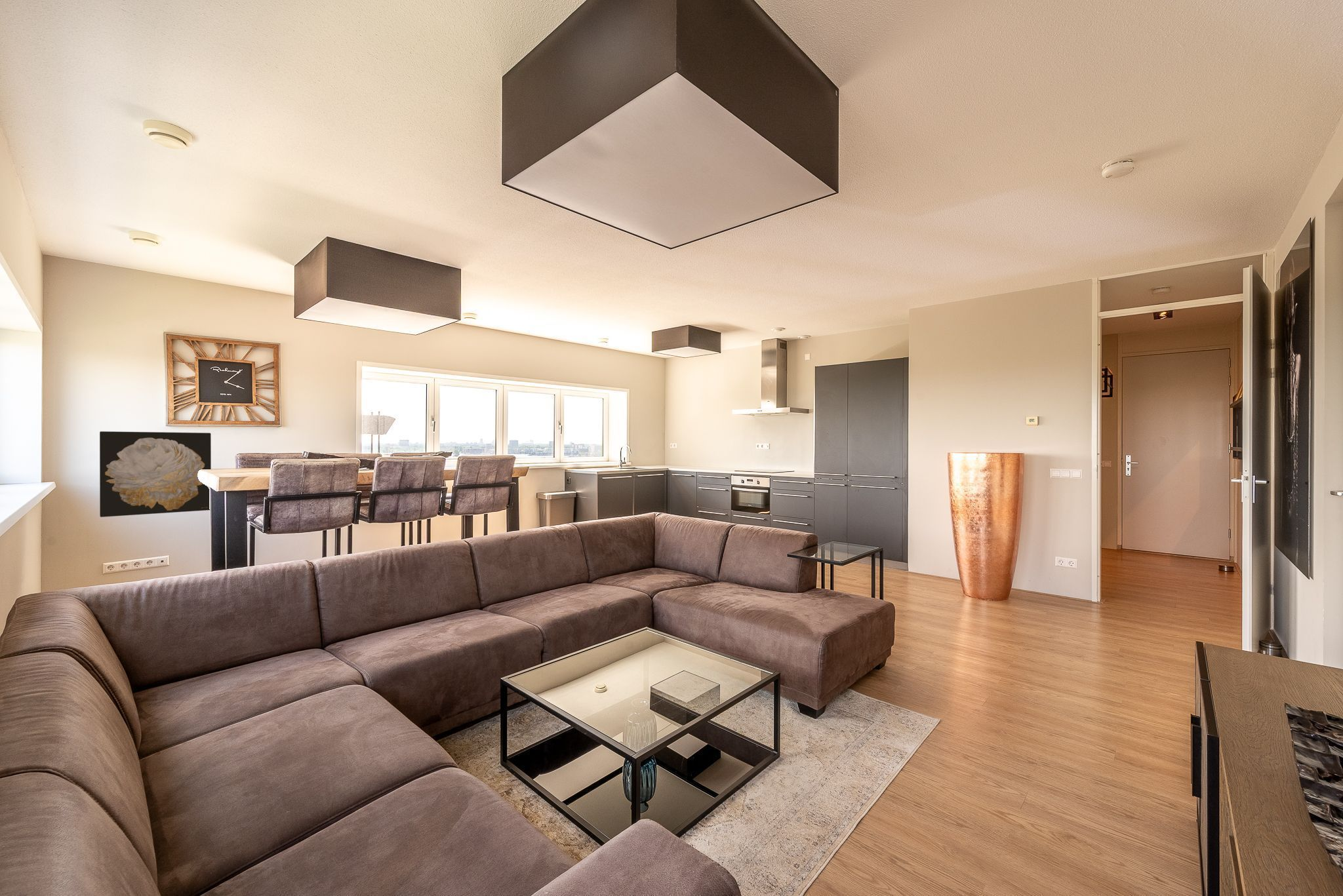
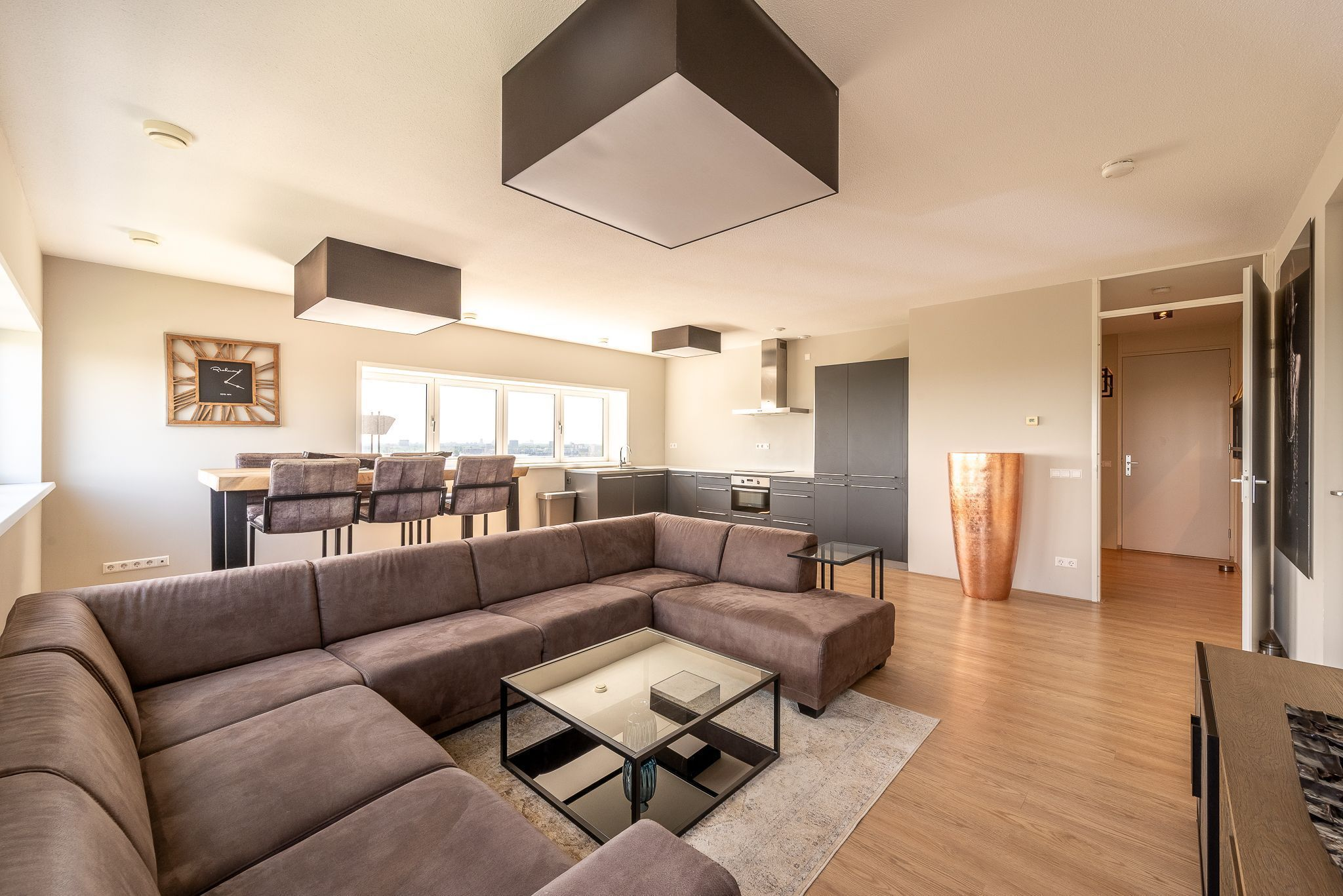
- wall art (158, 473)
